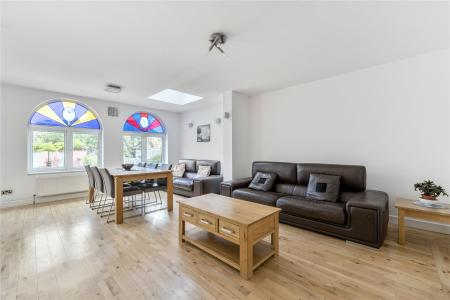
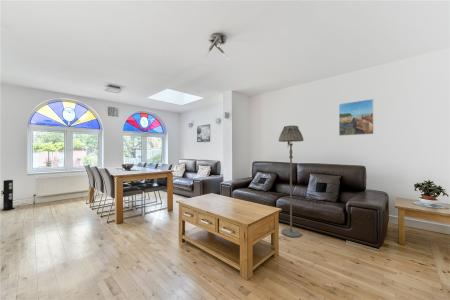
+ floor lamp (290, 179)
+ speaker (12, 192)
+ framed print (355, 118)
